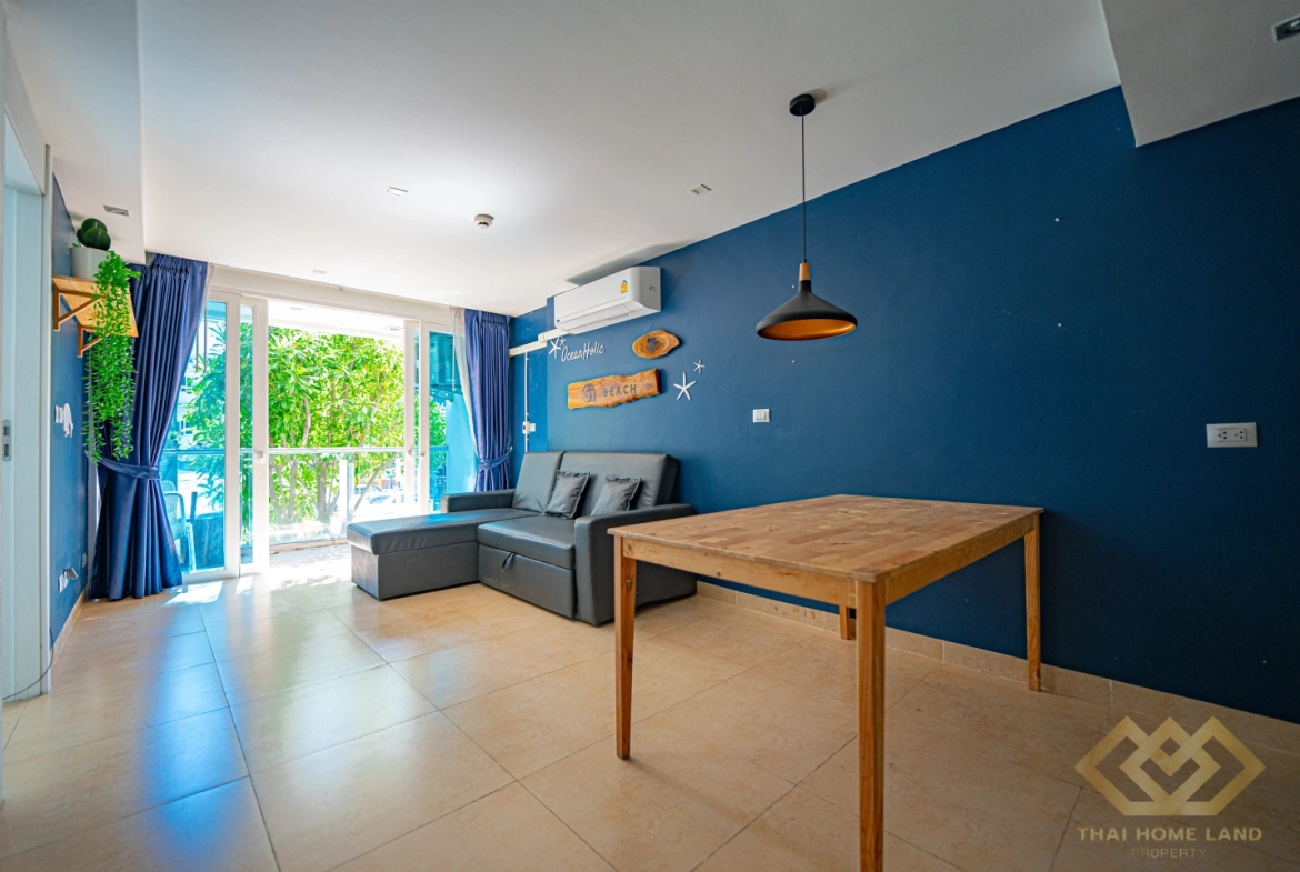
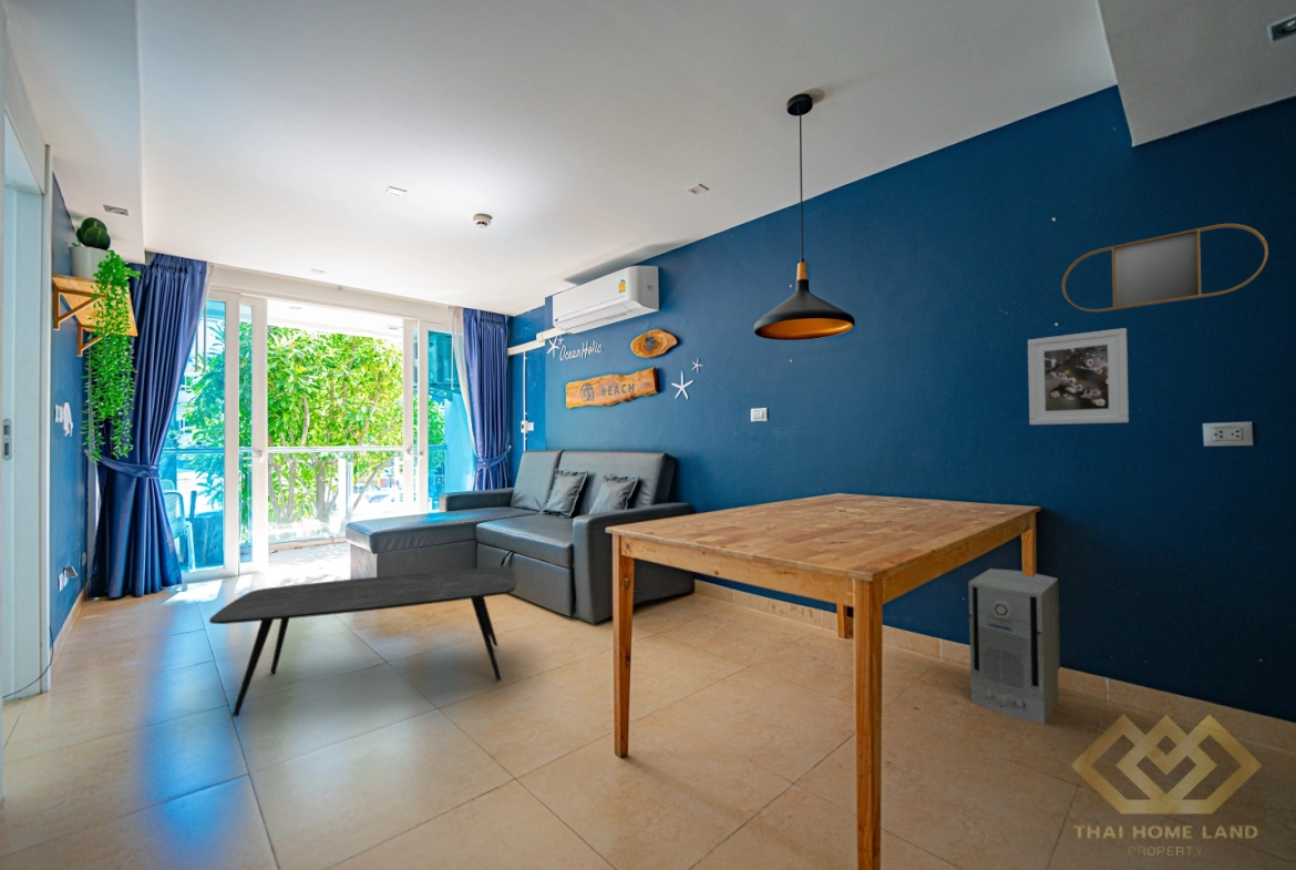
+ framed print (1076, 379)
+ home mirror (1154, 270)
+ air purifier (1015, 639)
+ coffee table (382, 608)
